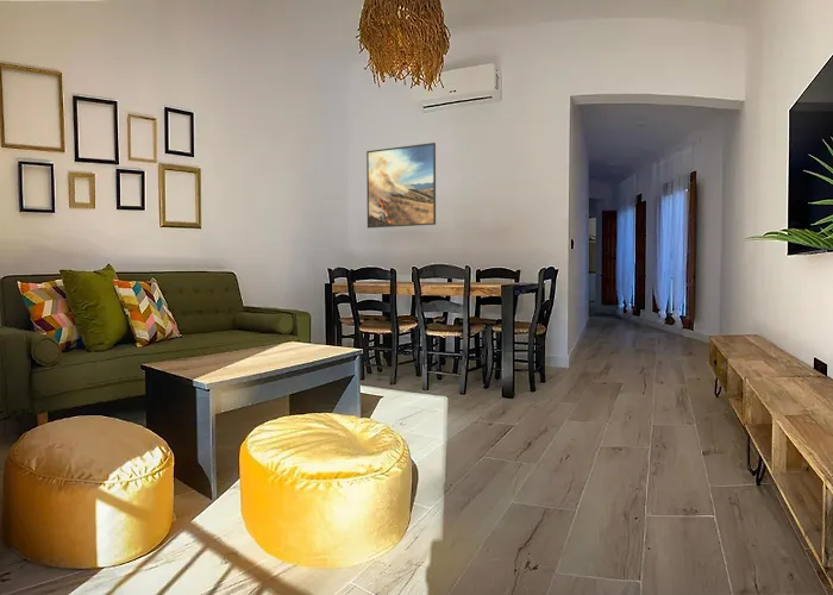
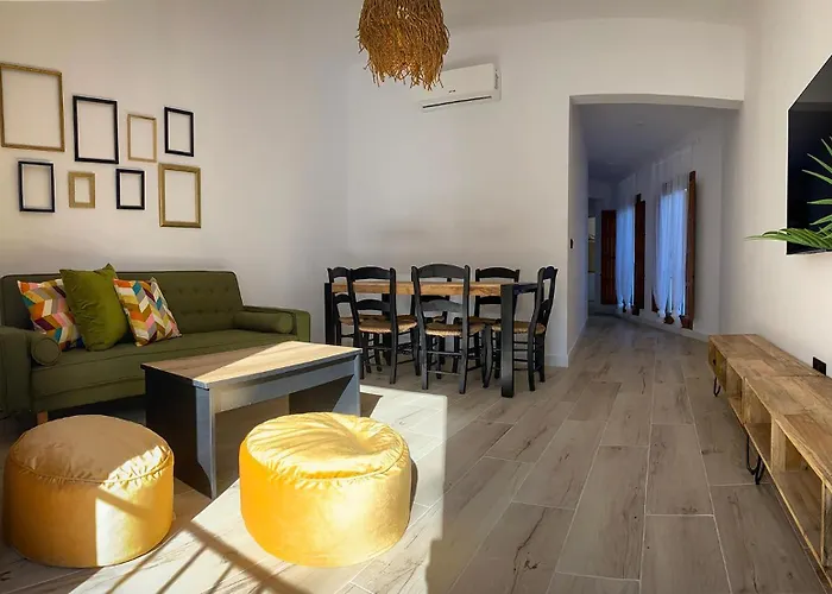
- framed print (400, 187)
